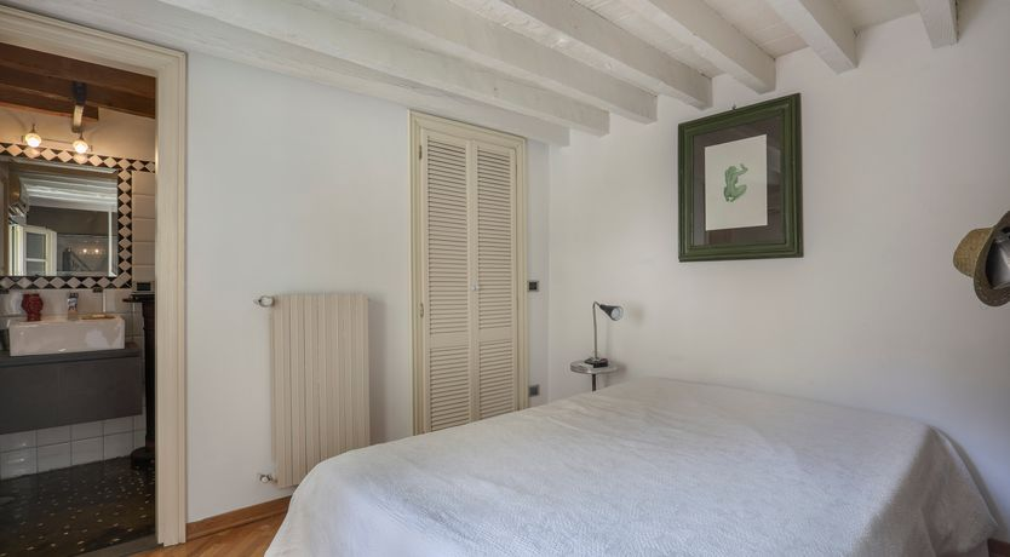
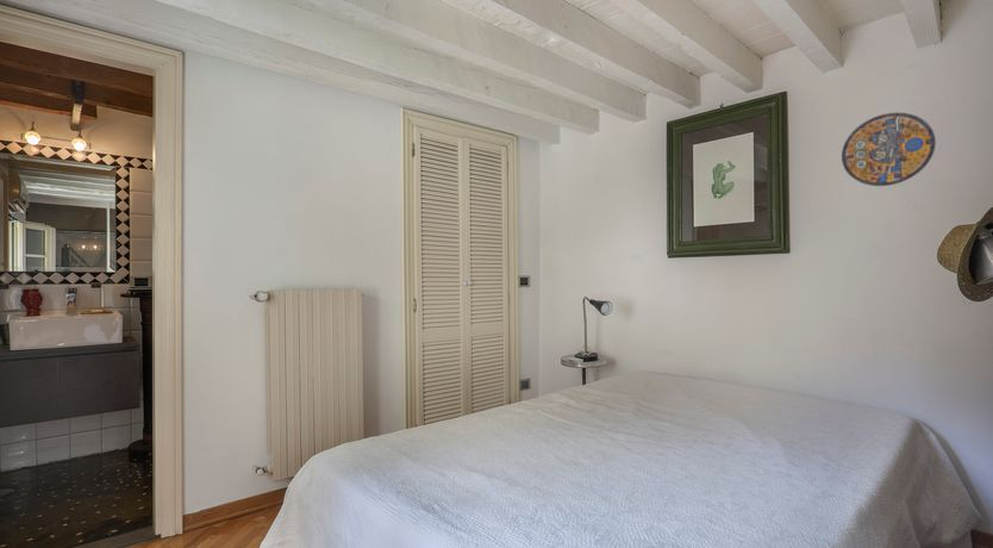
+ manhole cover (886, 149)
